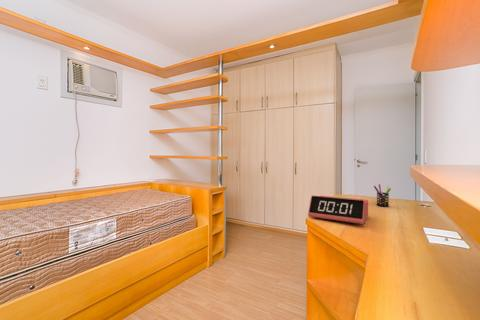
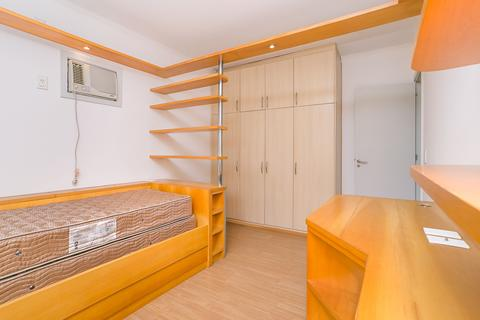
- alarm clock (338, 206)
- pen holder (384, 194)
